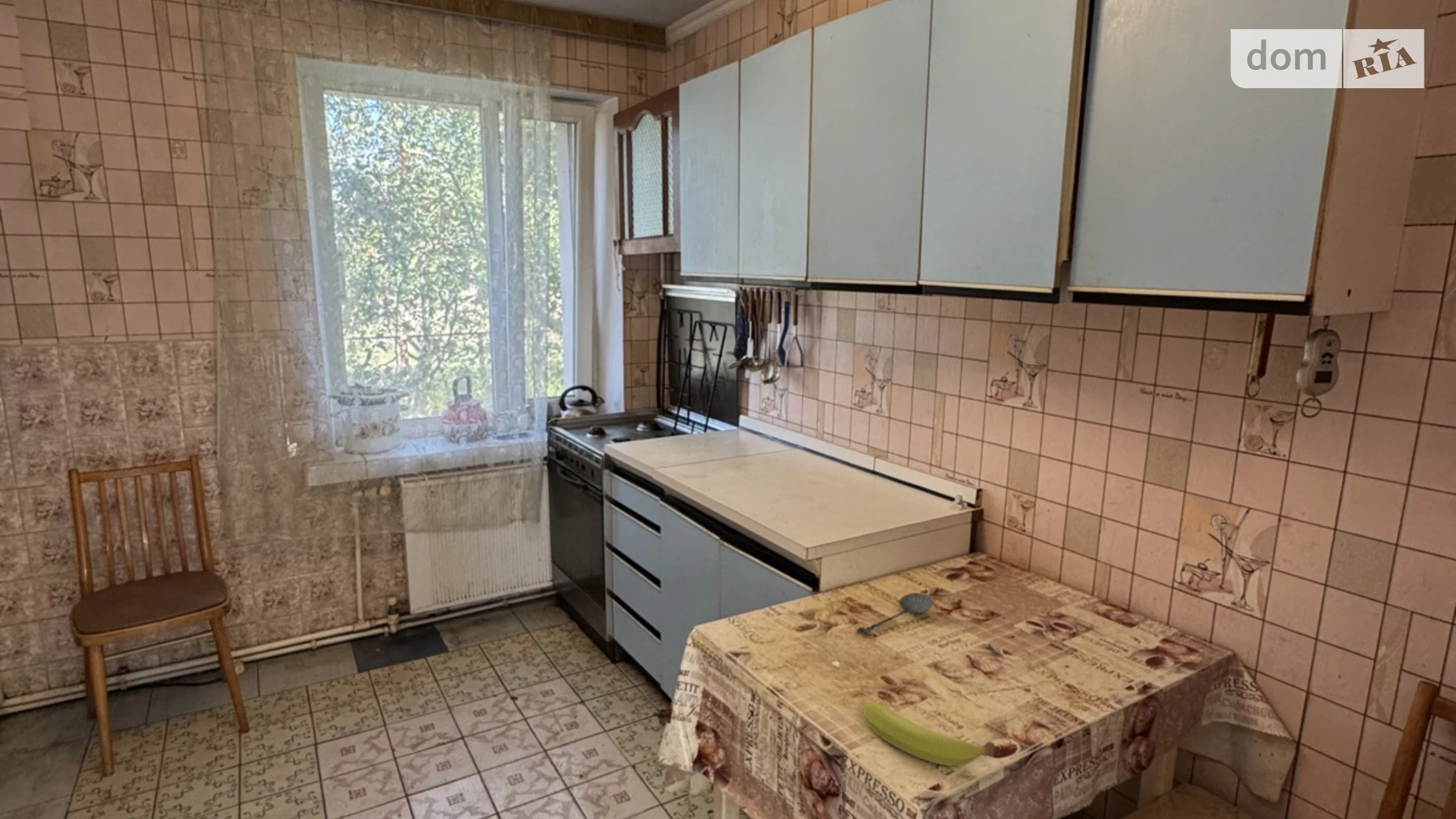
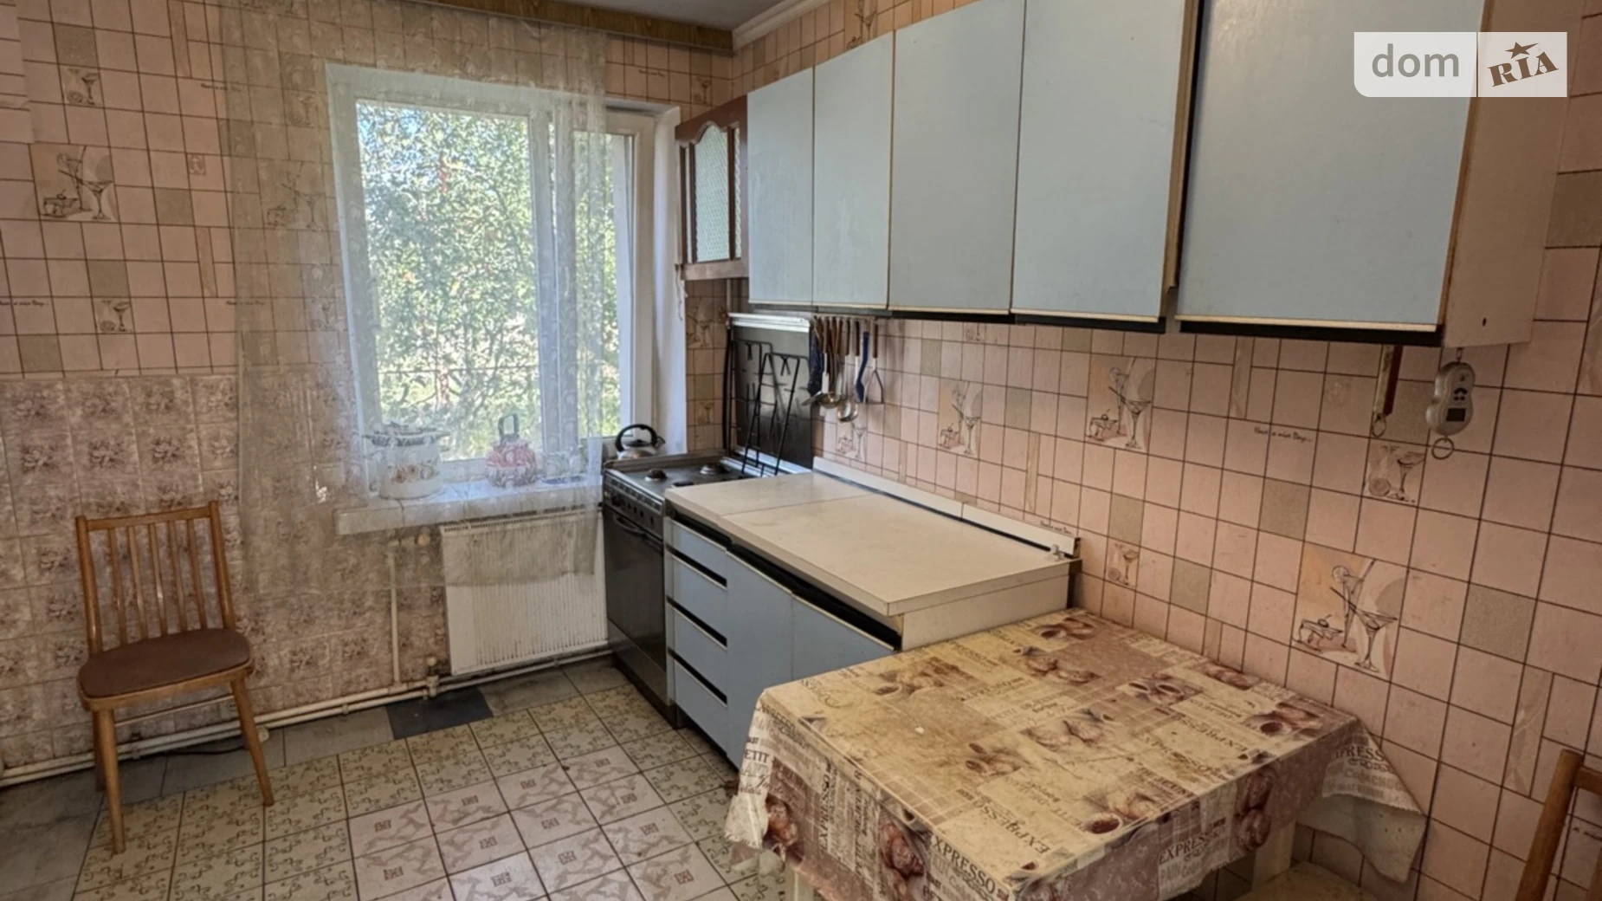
- spoon (895, 615)
- fruit (921, 729)
